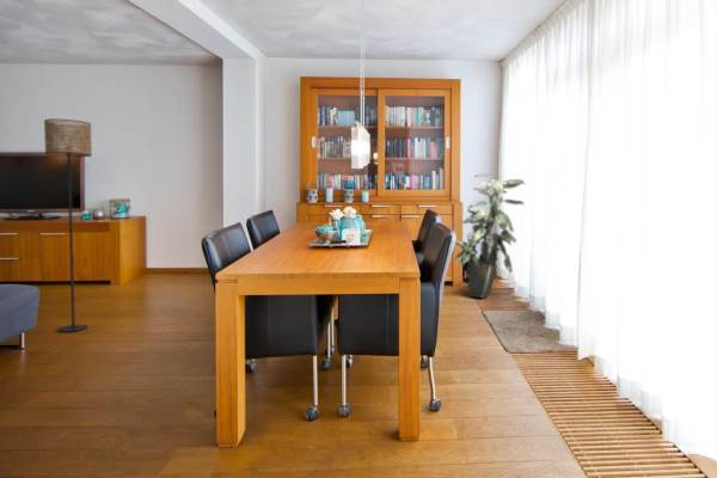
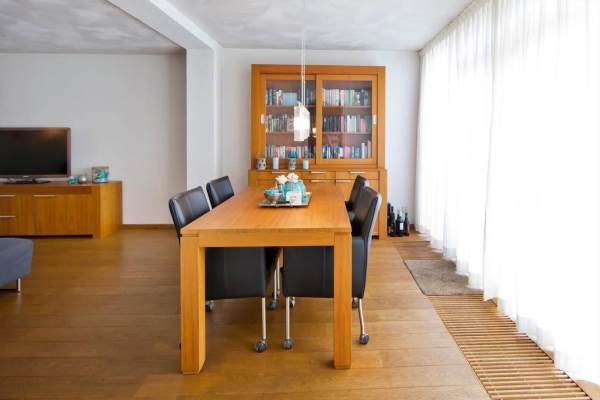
- floor lamp (71, 226)
- indoor plant (486, 235)
